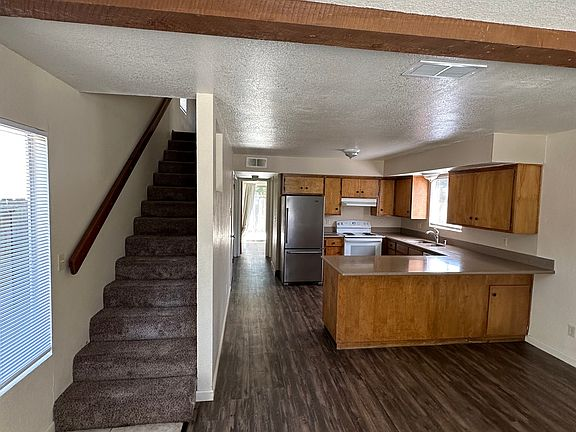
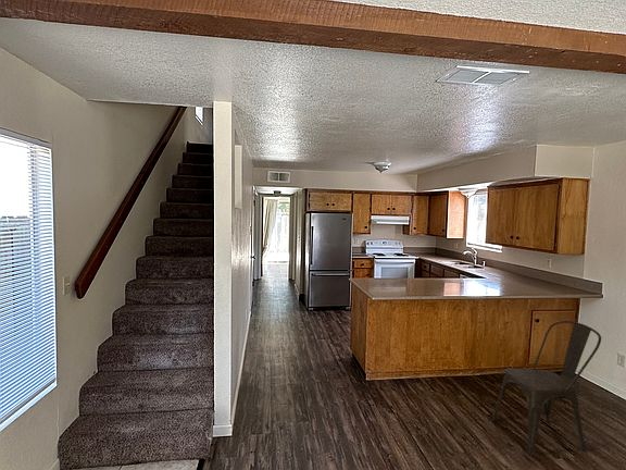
+ chair (546, 380)
